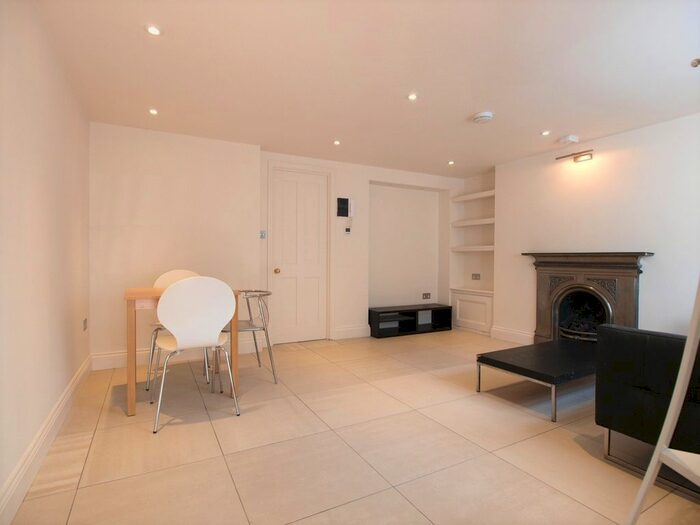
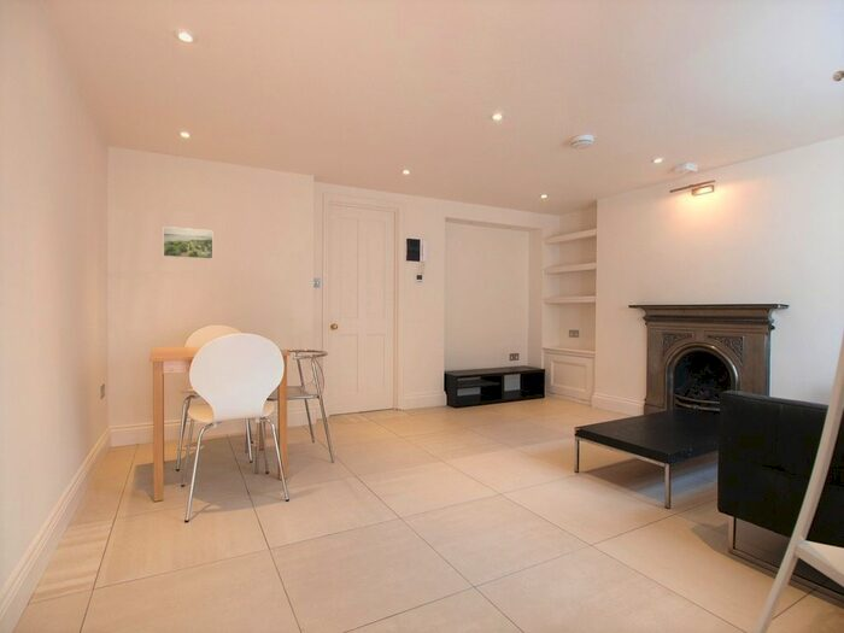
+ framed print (188, 242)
